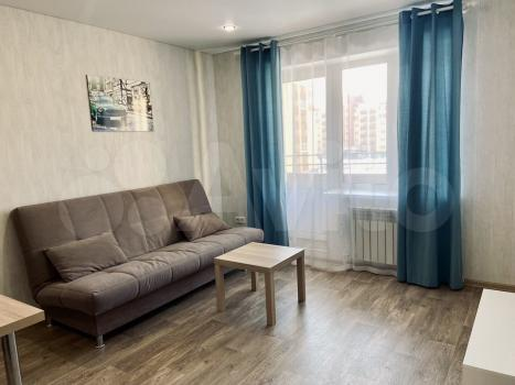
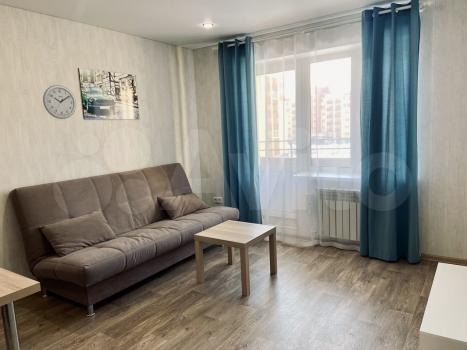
+ wall clock (60, 102)
